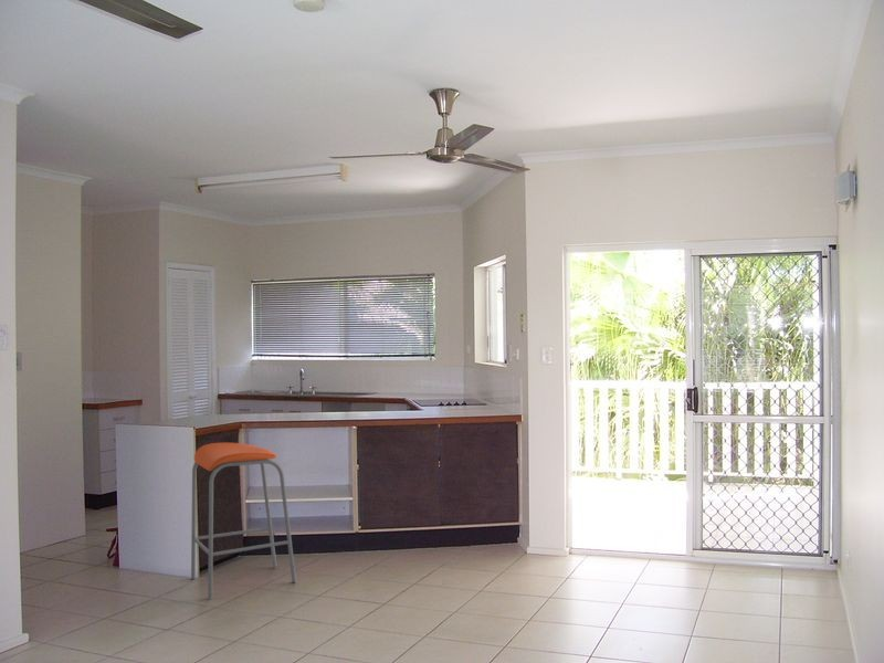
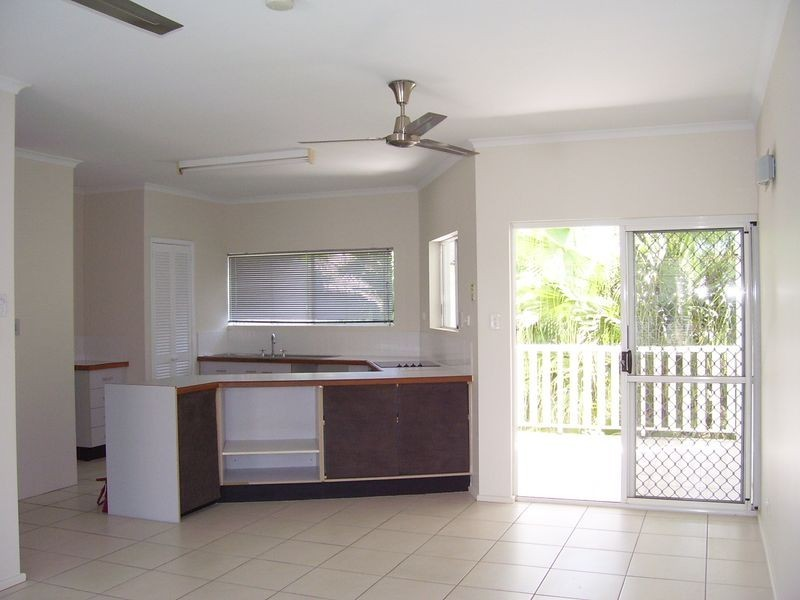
- bar stool (241, 530)
